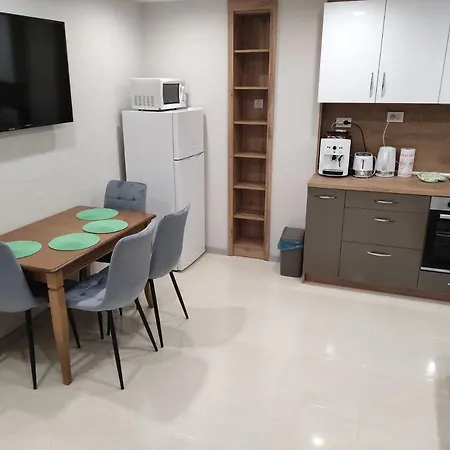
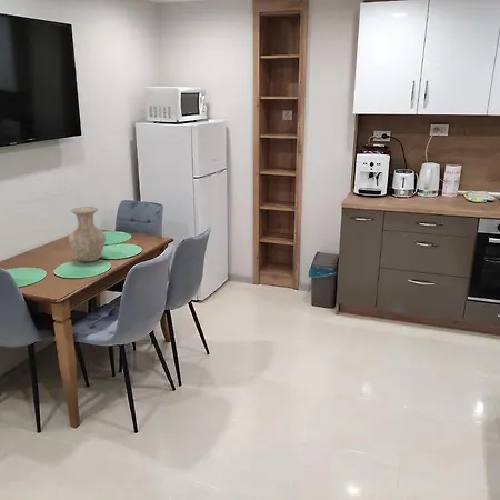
+ vase (87, 234)
